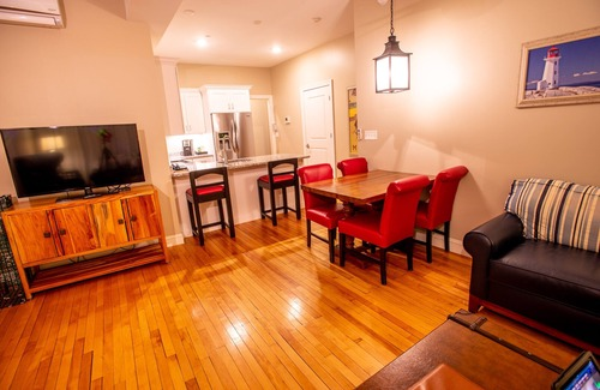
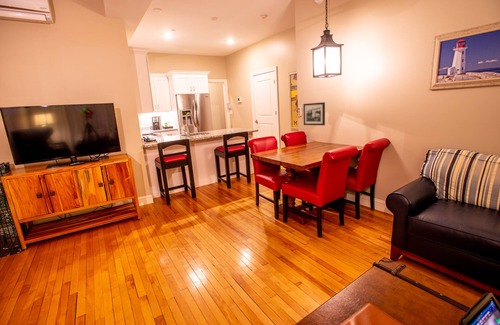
+ picture frame (313, 114)
